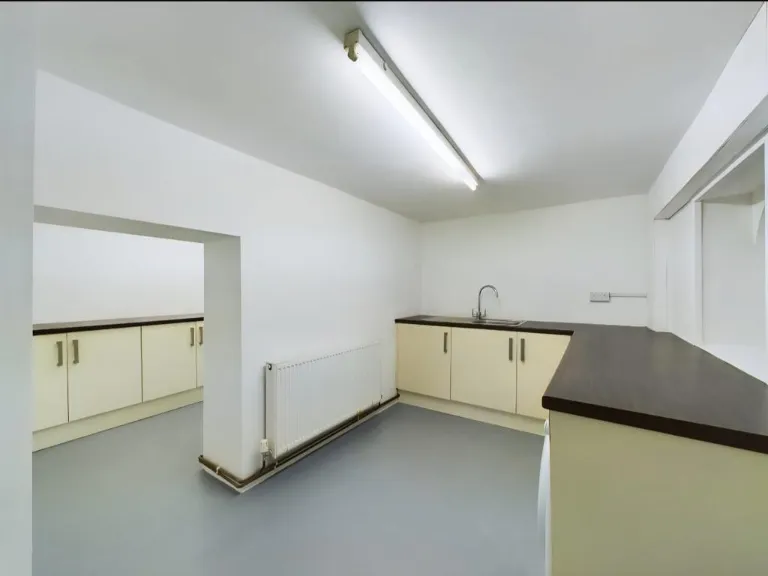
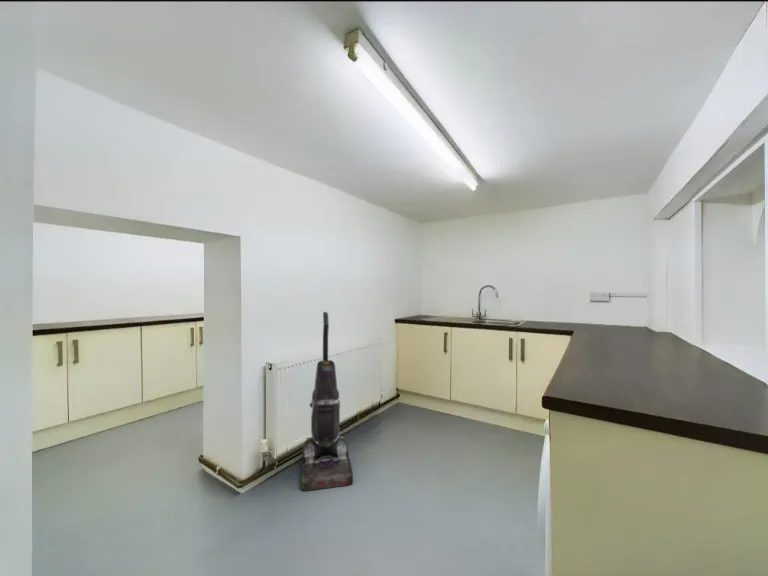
+ vacuum cleaner (326, 392)
